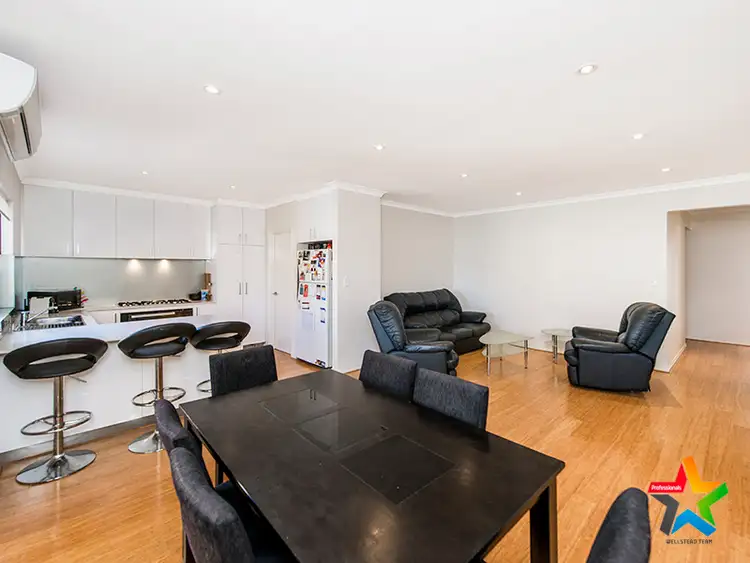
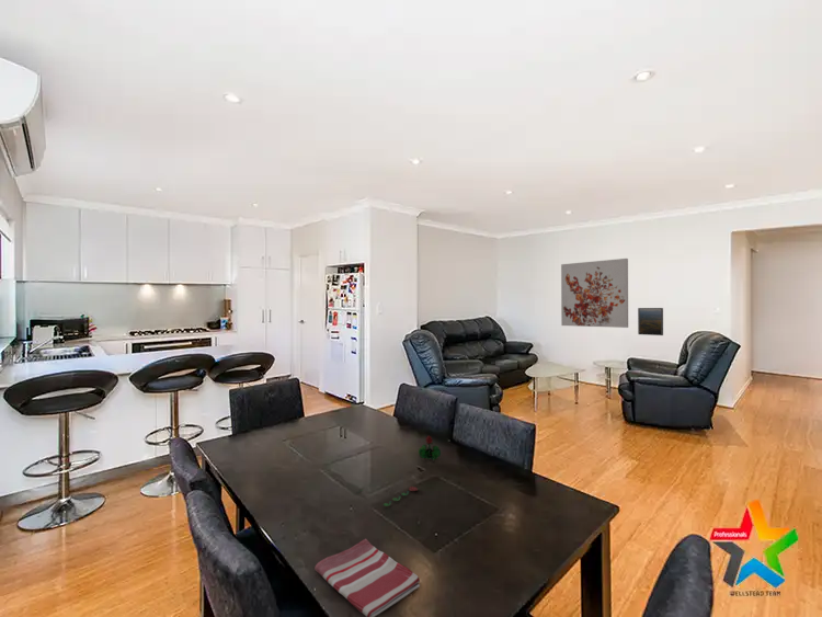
+ dish towel (366, 573)
+ wall art (592, 294)
+ plant (420, 456)
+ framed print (650, 321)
